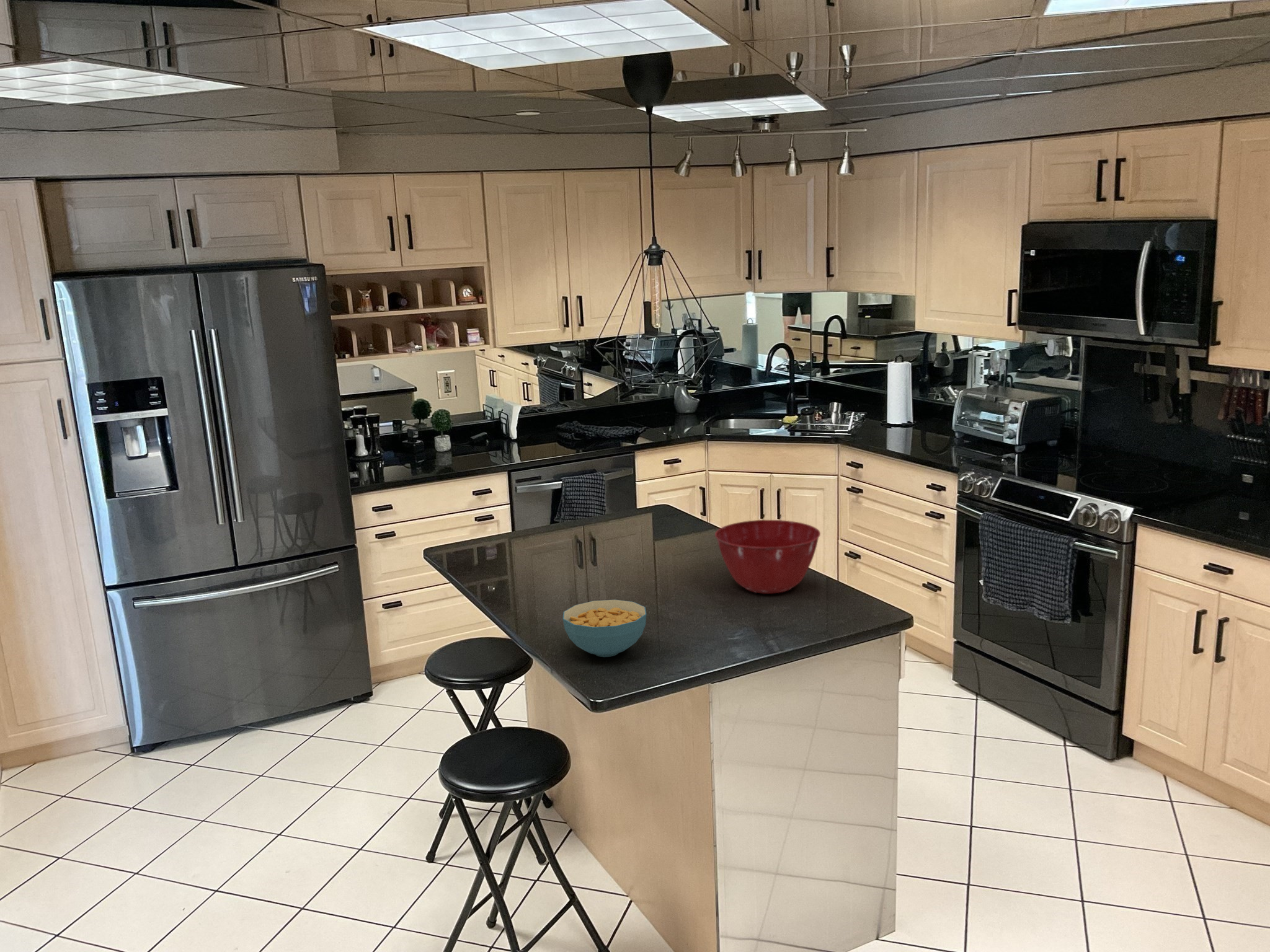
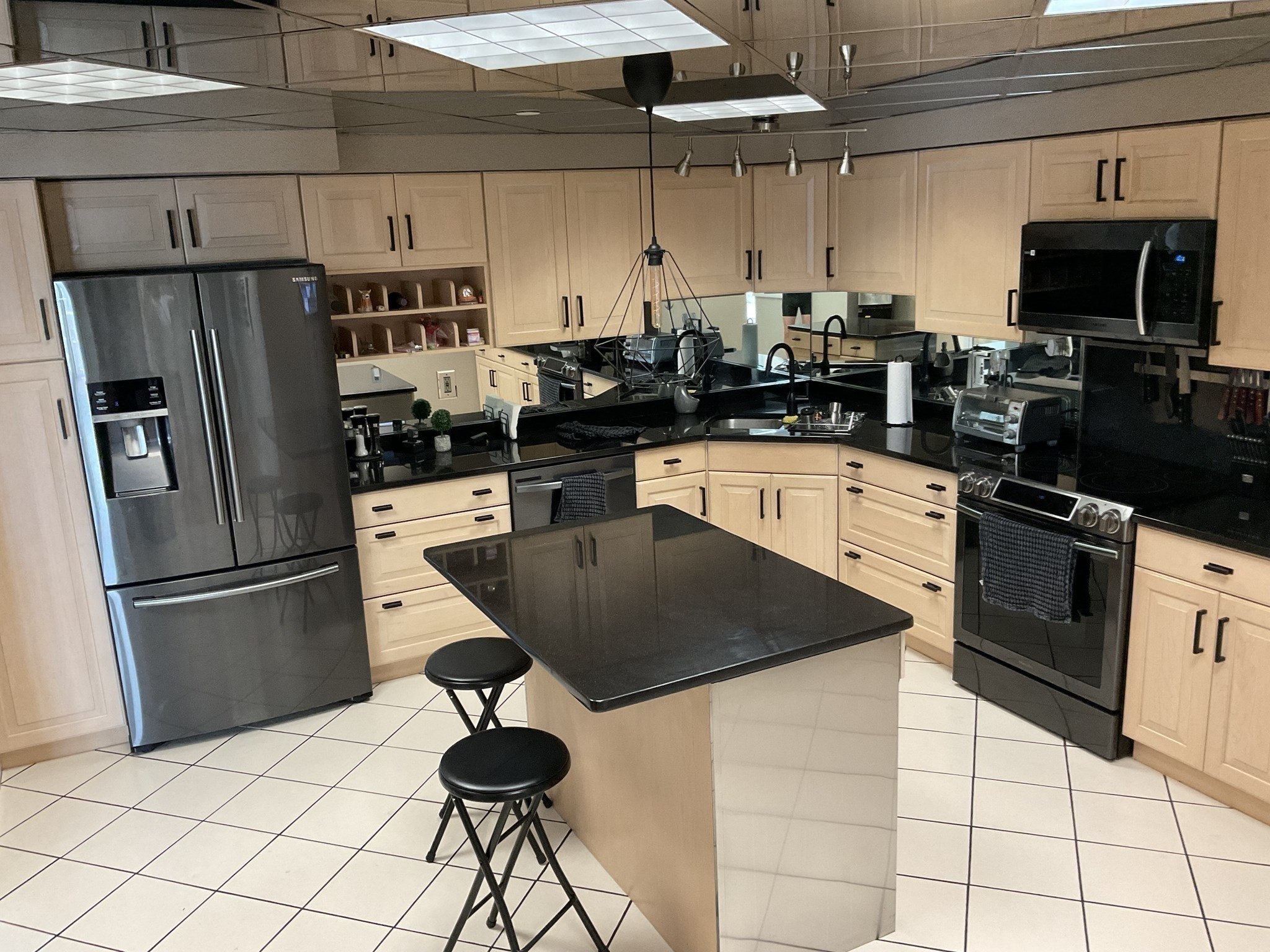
- mixing bowl (768, 559)
- cereal bowl (605, 632)
